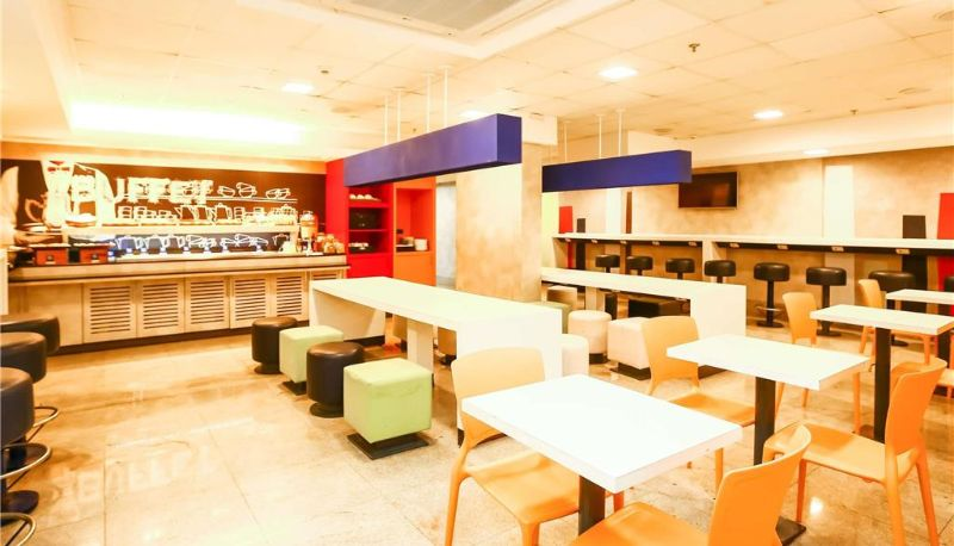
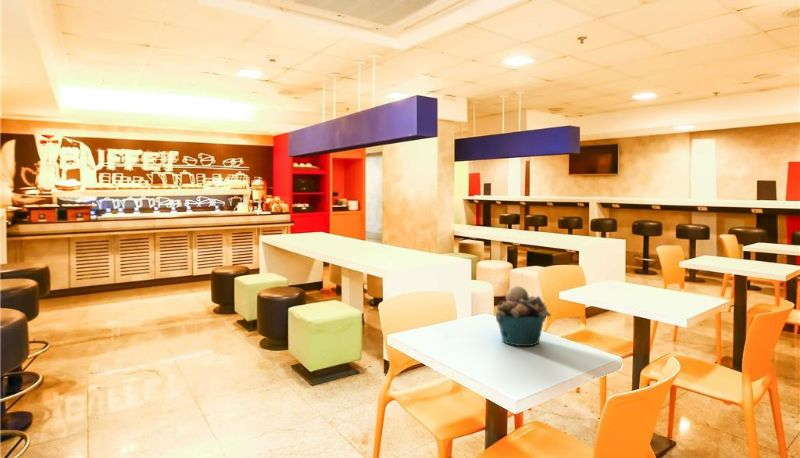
+ bucket (519, 314)
